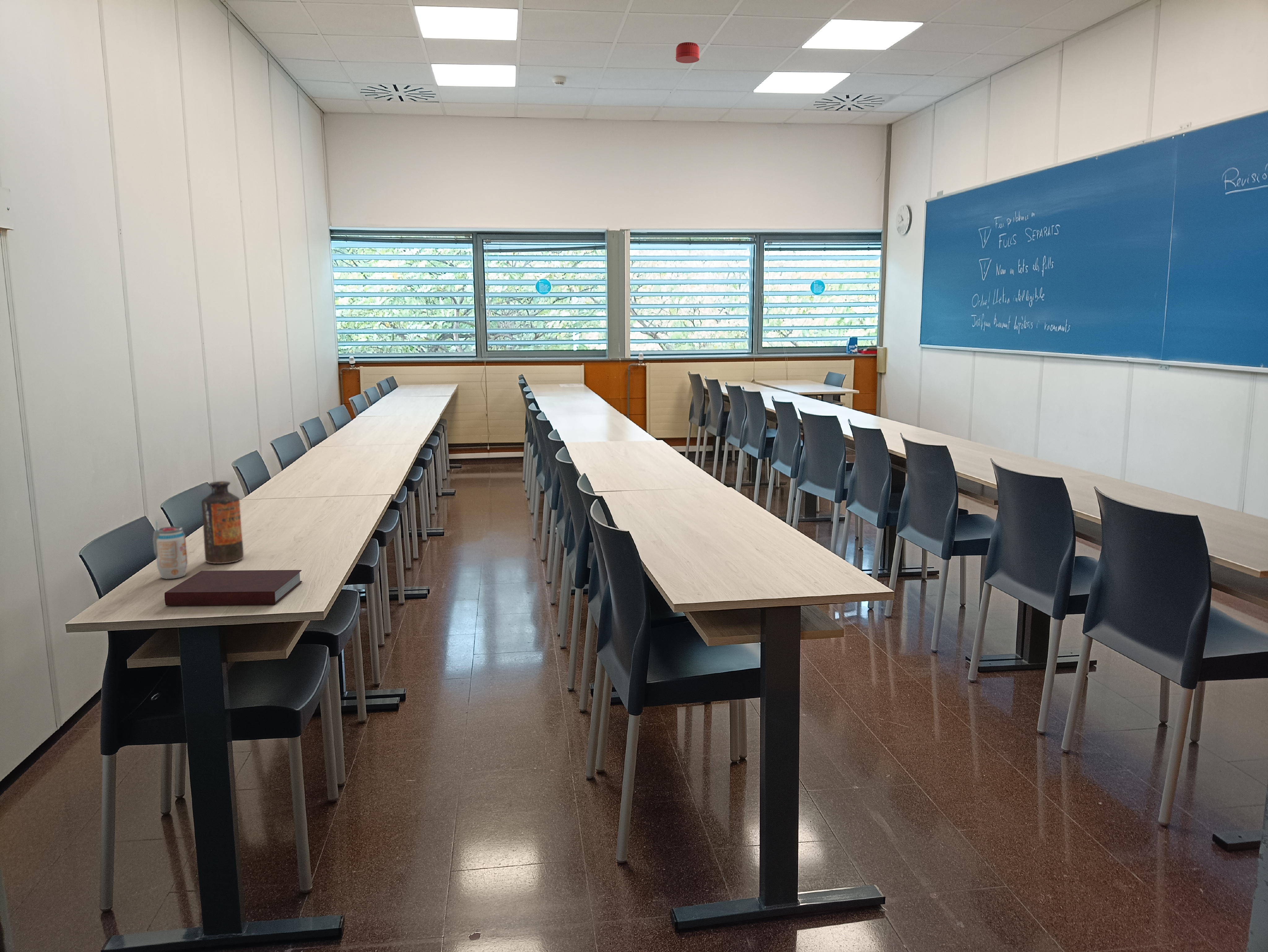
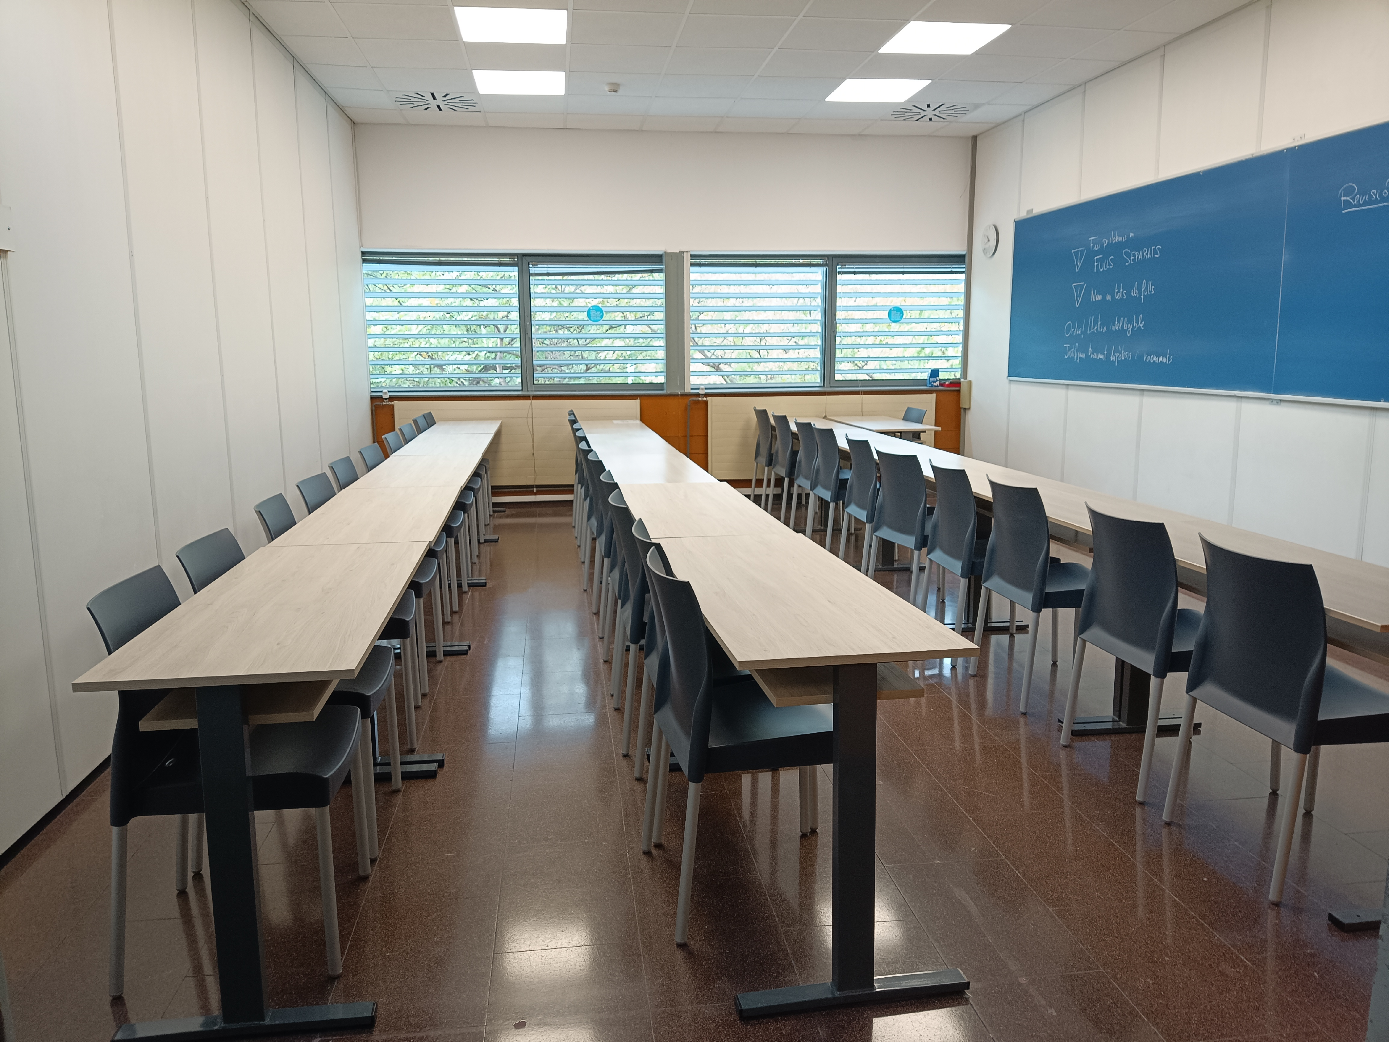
- beverage can (170, 548)
- bottle (222, 521)
- smoke detector (687, 52)
- notebook (237, 587)
